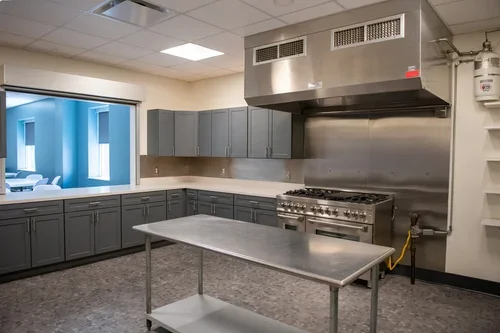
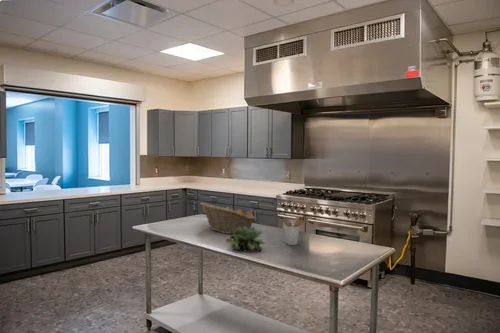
+ fruit basket (227, 215)
+ utensil holder (294, 230)
+ succulent plant (244, 237)
